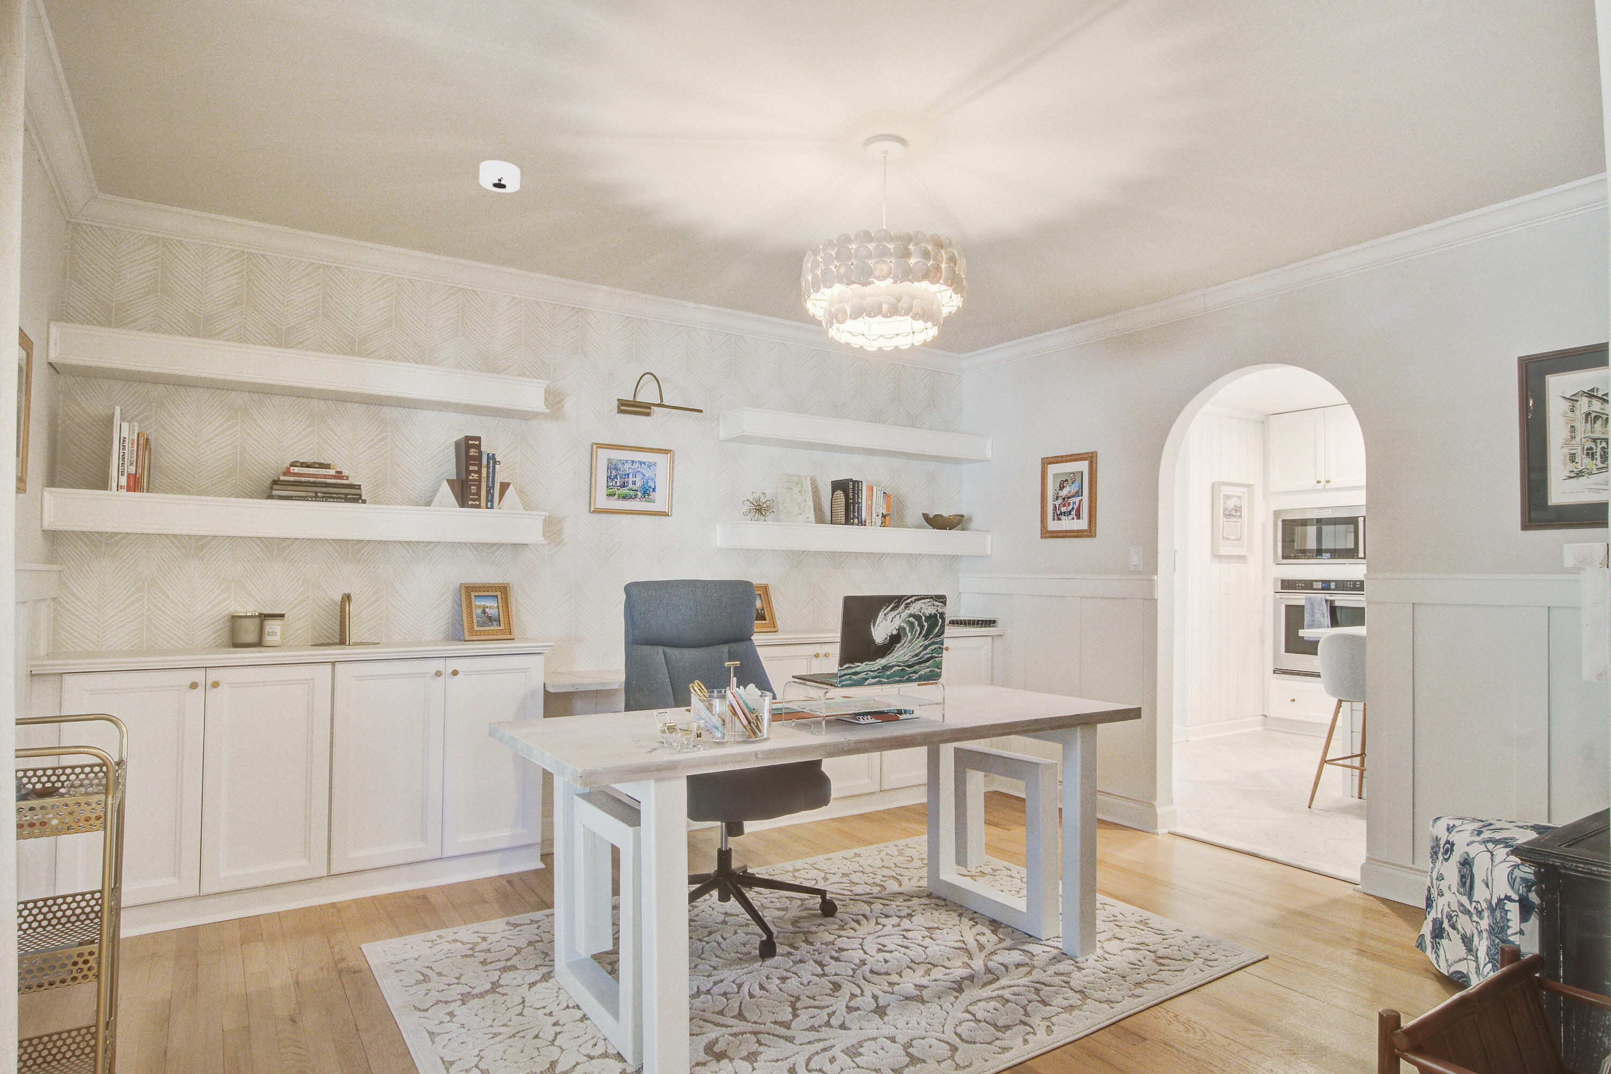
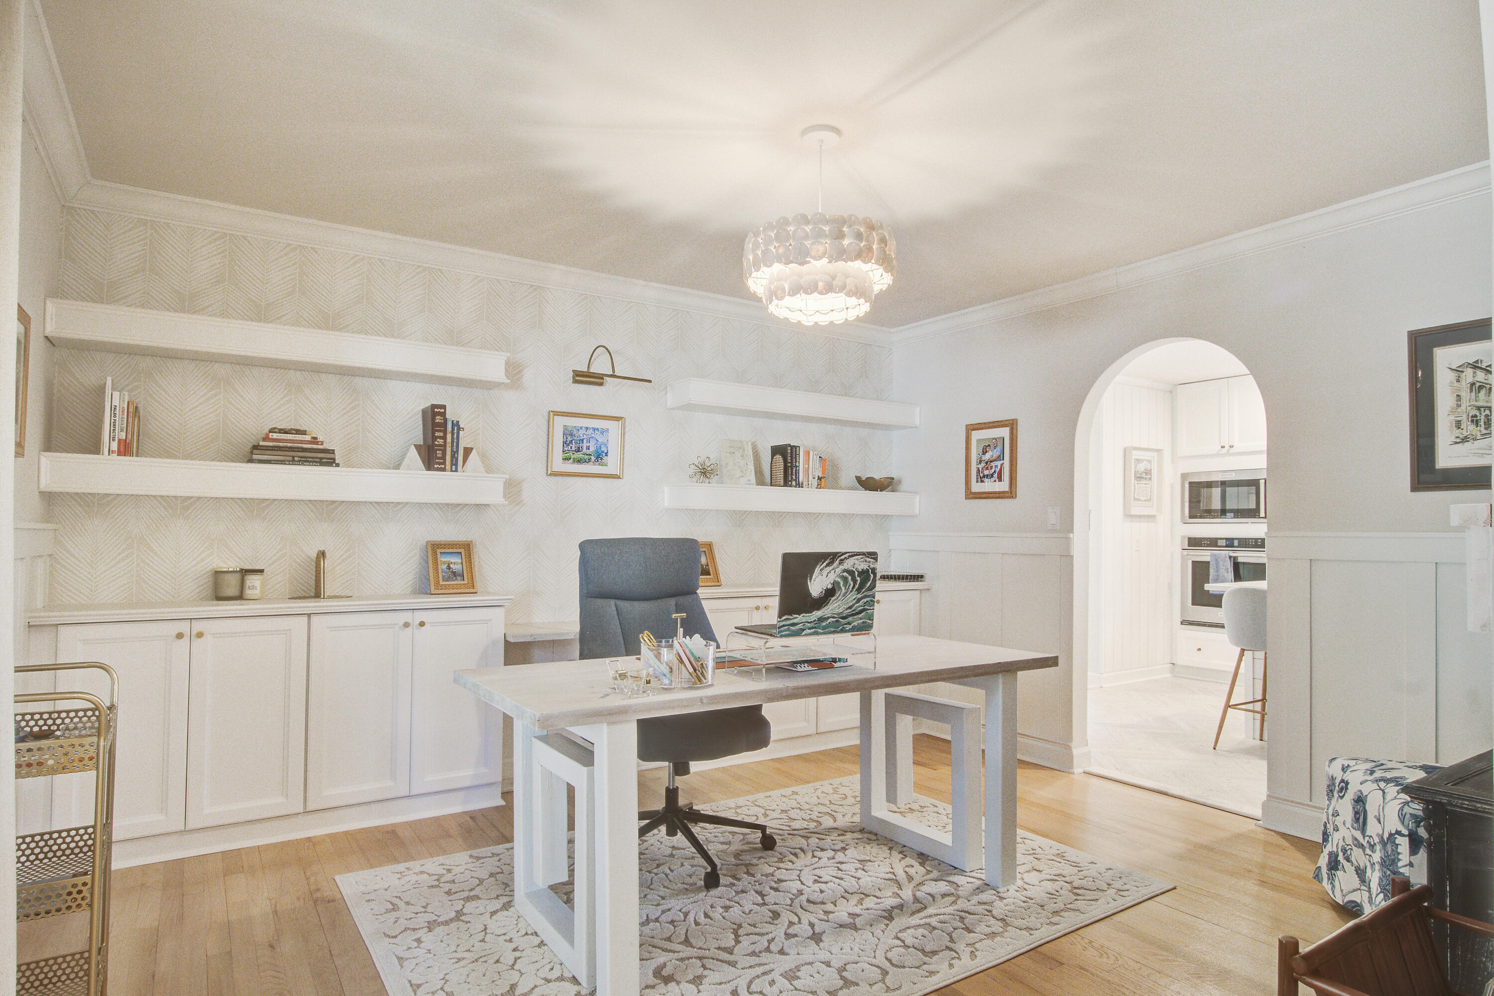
- smoke detector (500, 177)
